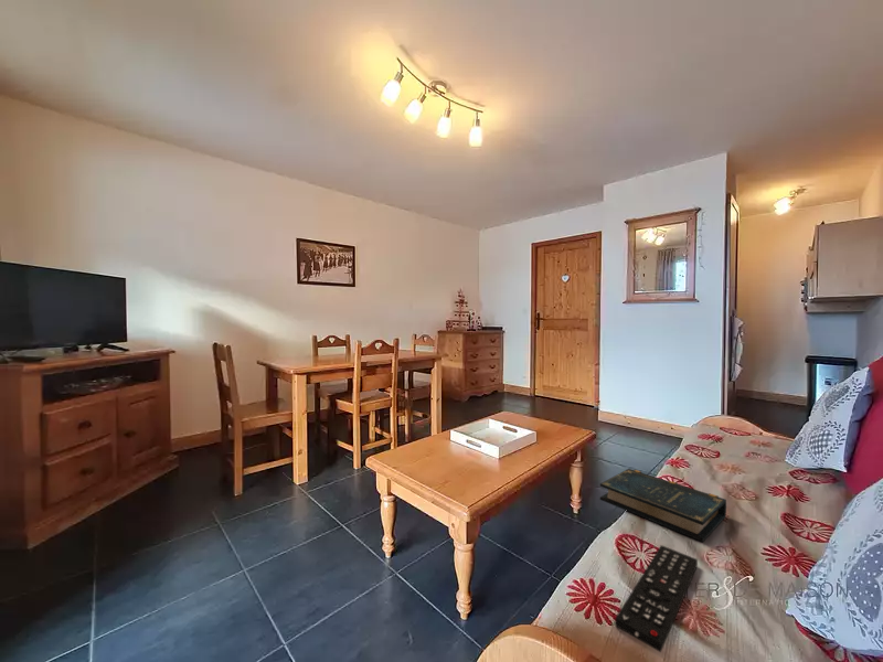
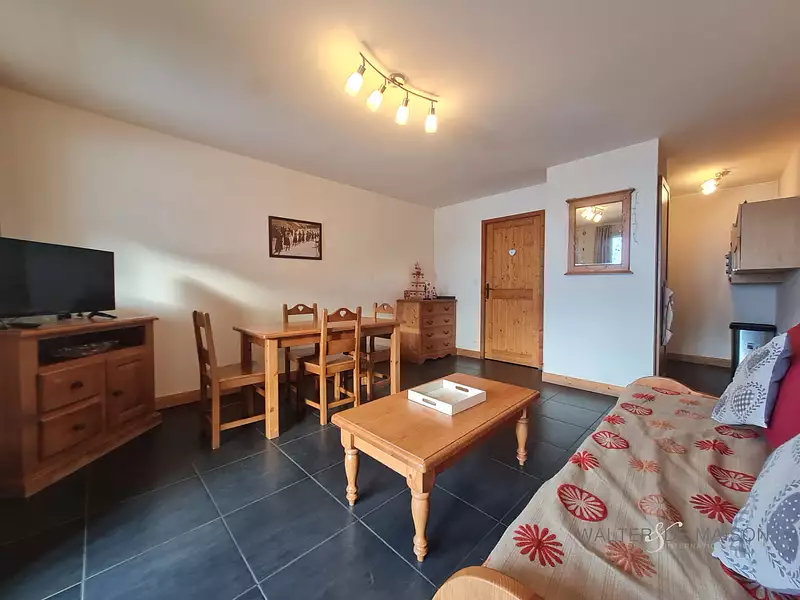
- remote control (660, 588)
- book (660, 499)
